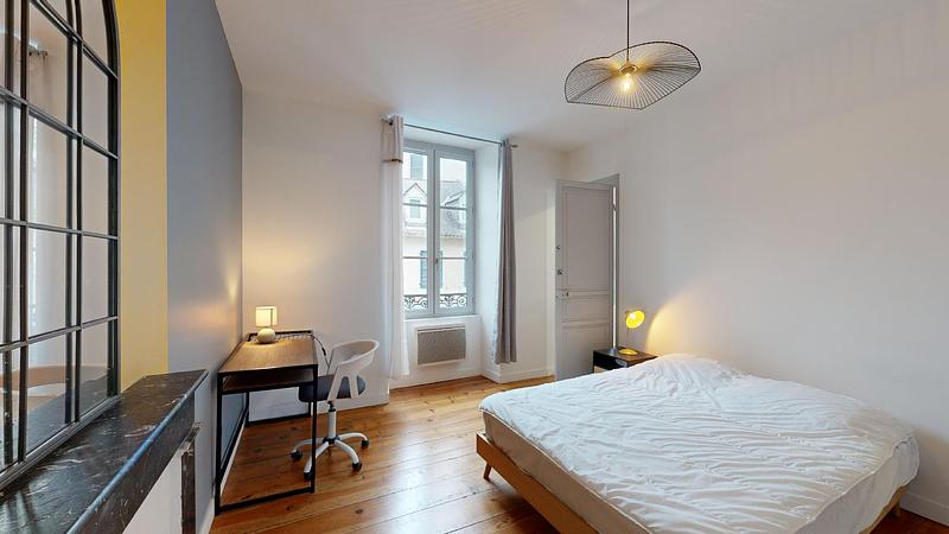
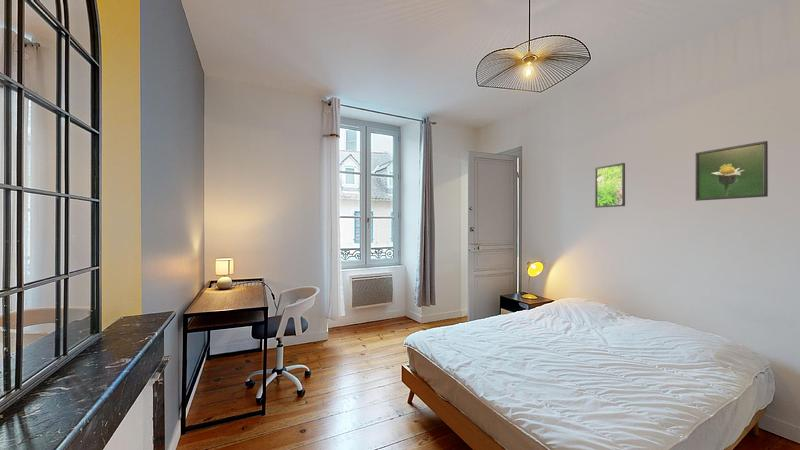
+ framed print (609, 186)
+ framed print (728, 173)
